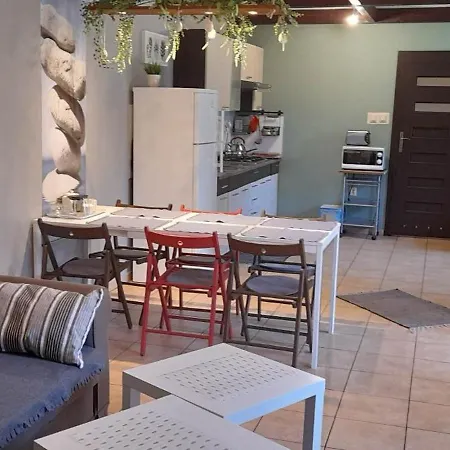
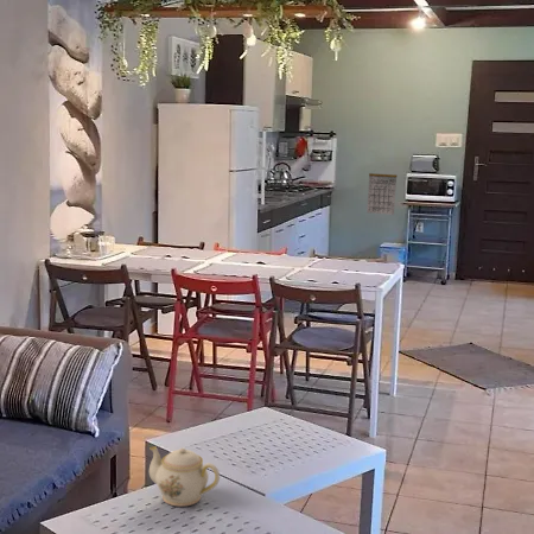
+ calendar (381, 189)
+ teapot (184, 473)
